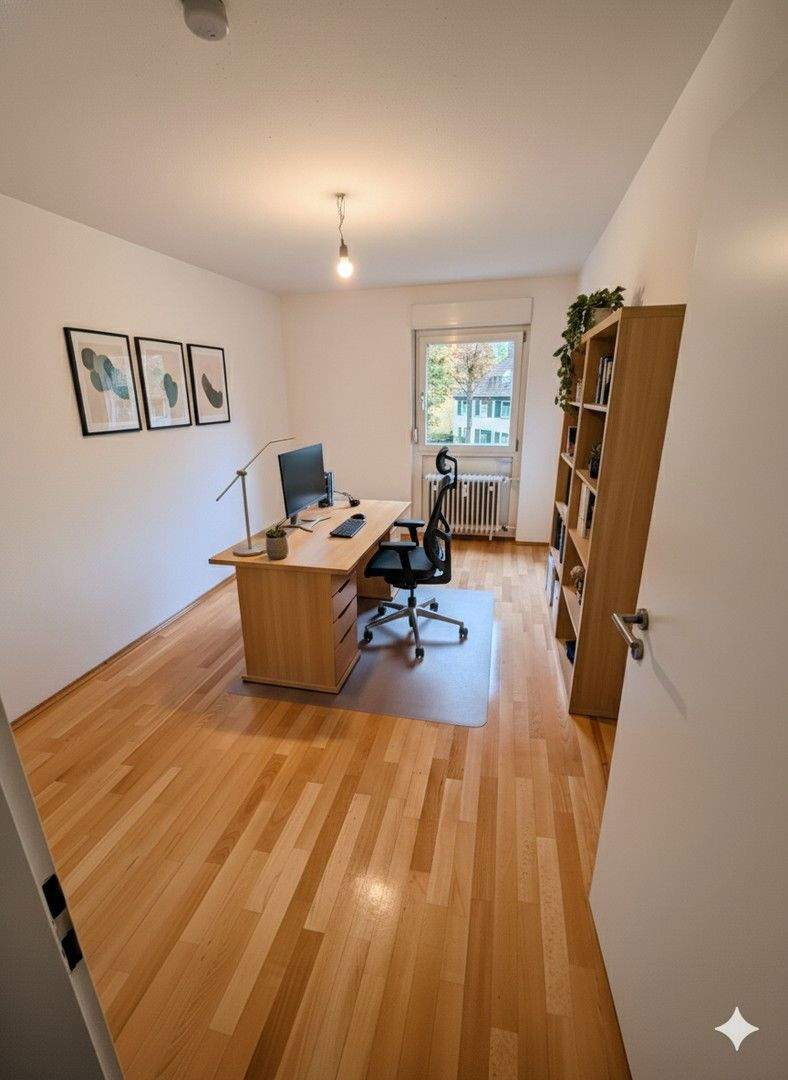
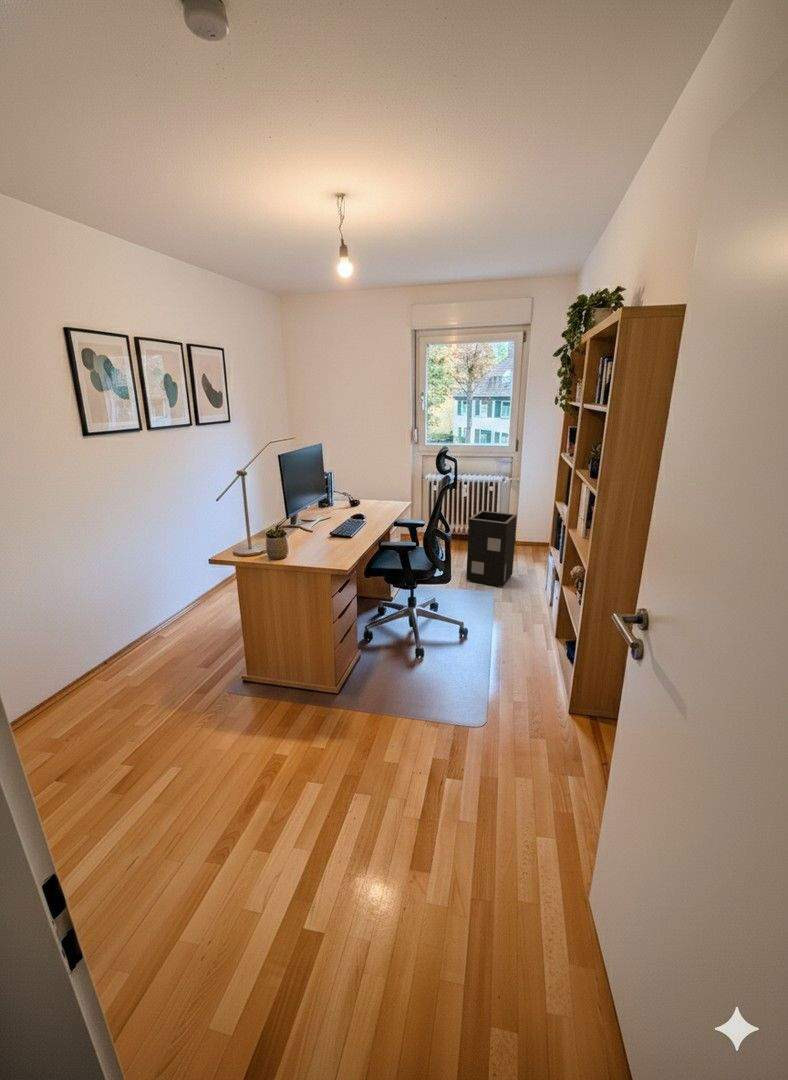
+ speaker (491, 548)
